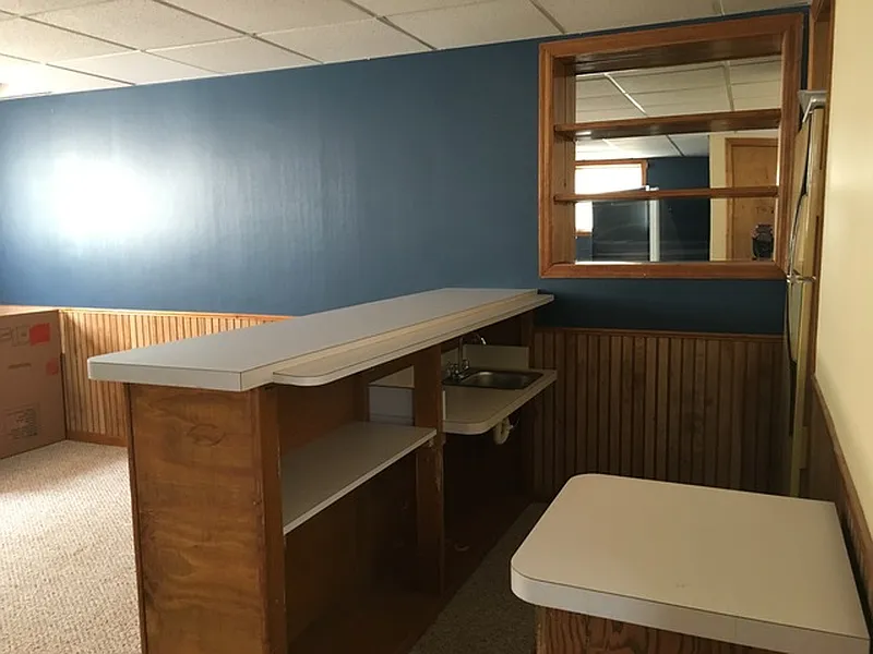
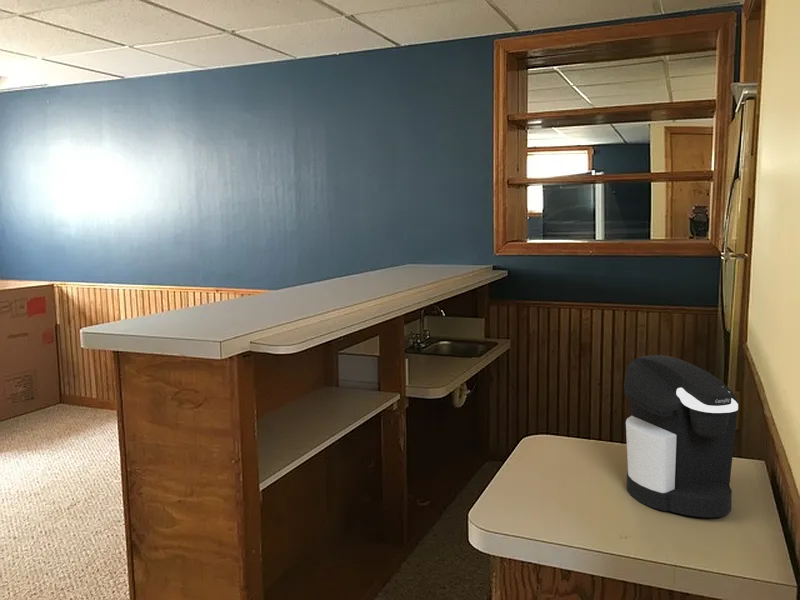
+ coffee maker (683, 430)
